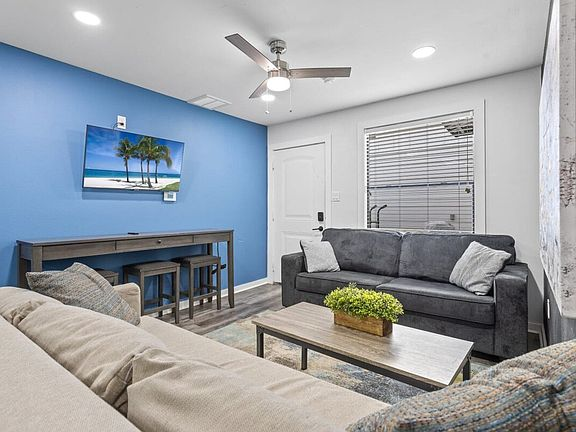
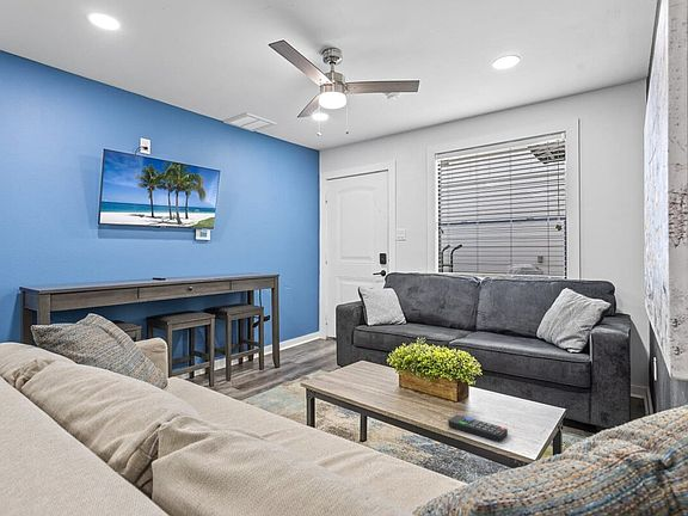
+ remote control (477, 426)
